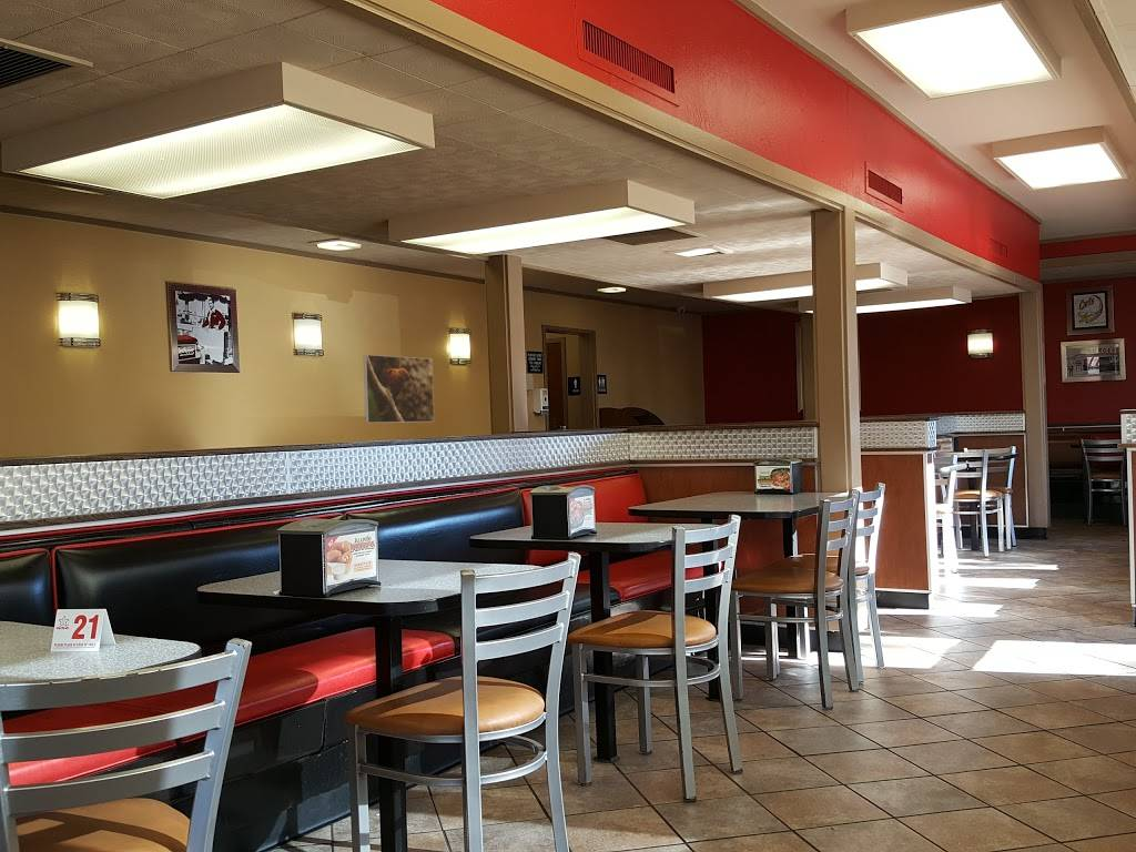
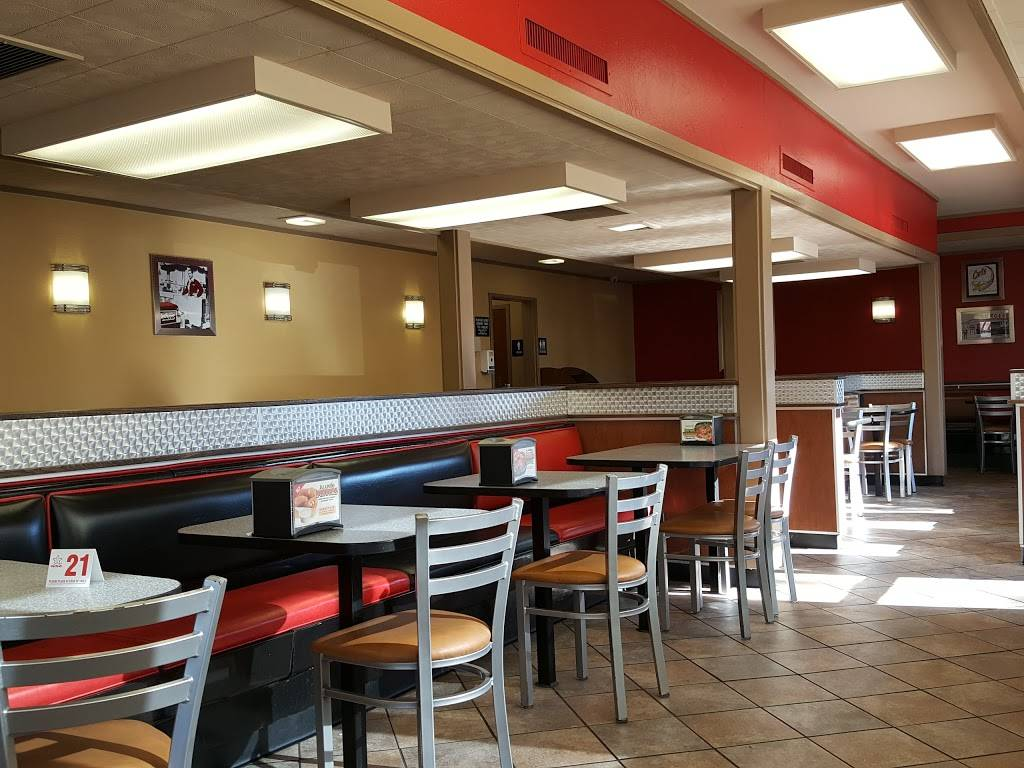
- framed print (399, 389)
